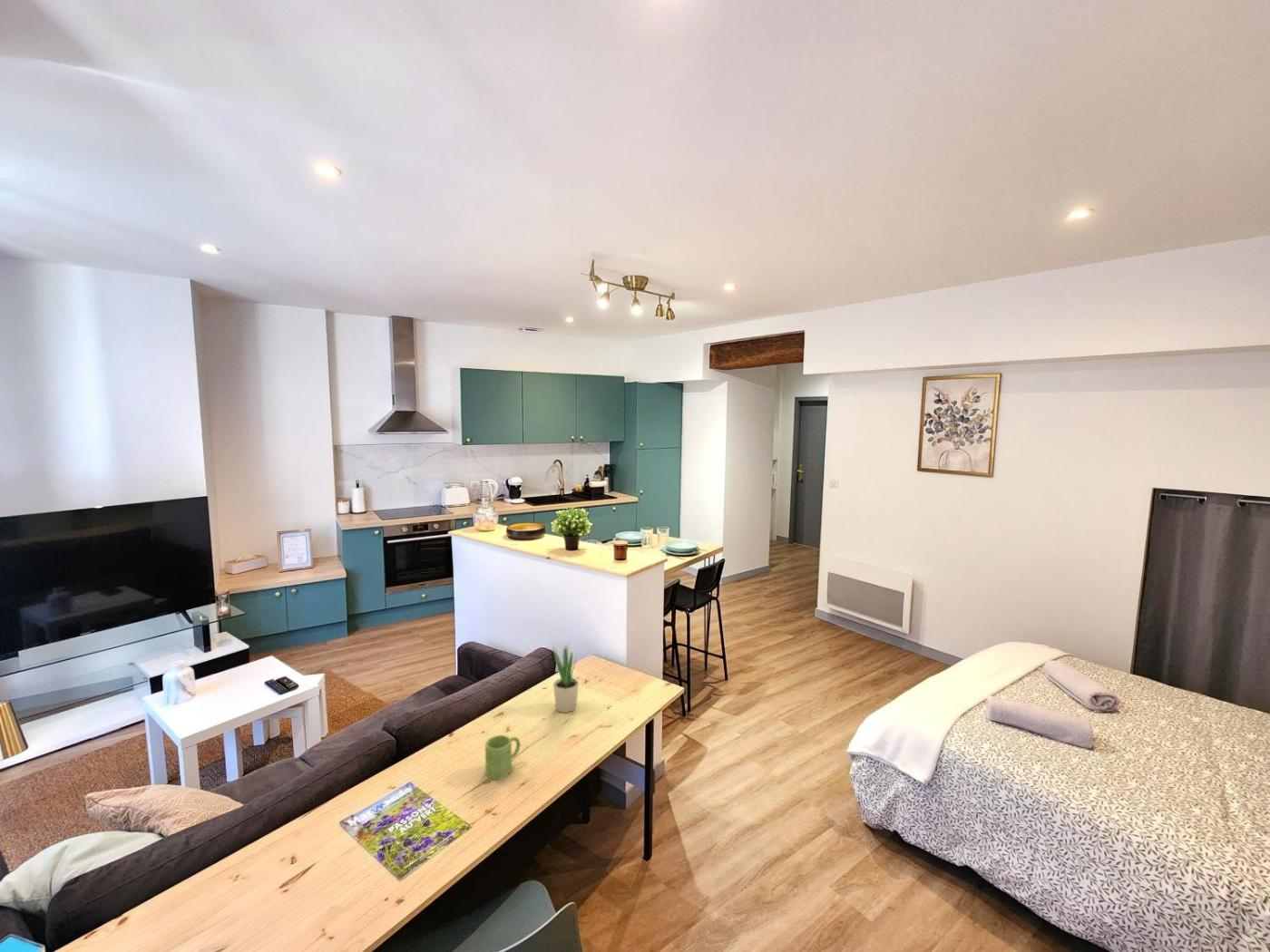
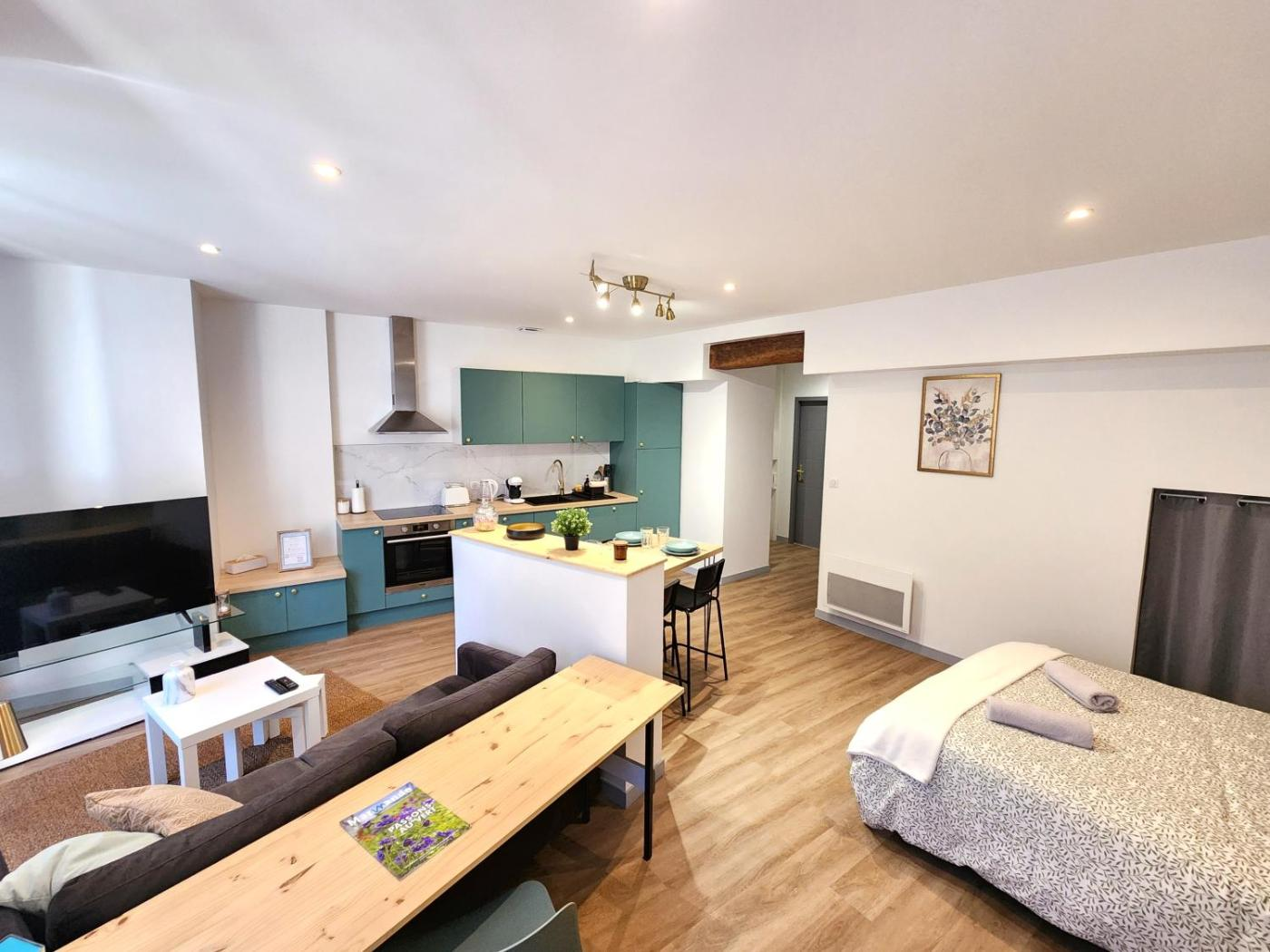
- mug (503, 754)
- potted plant (564, 672)
